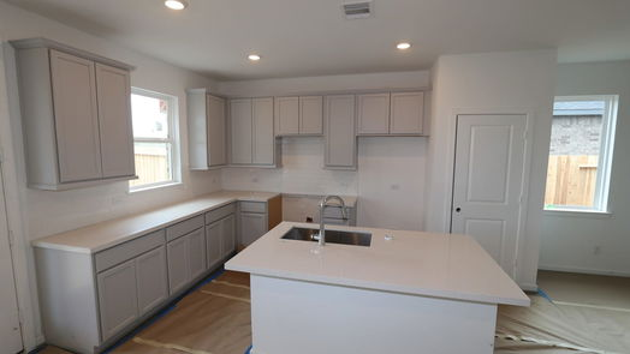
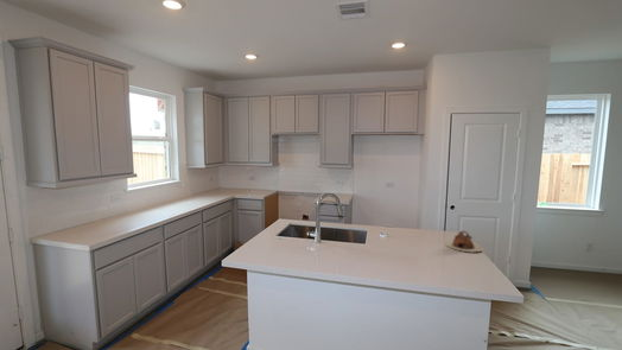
+ teapot (463, 237)
